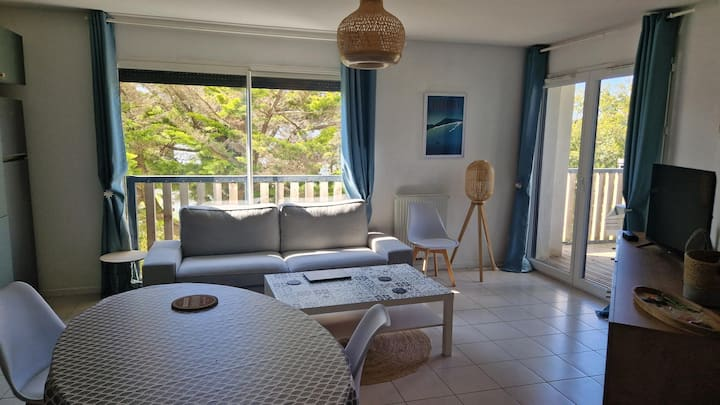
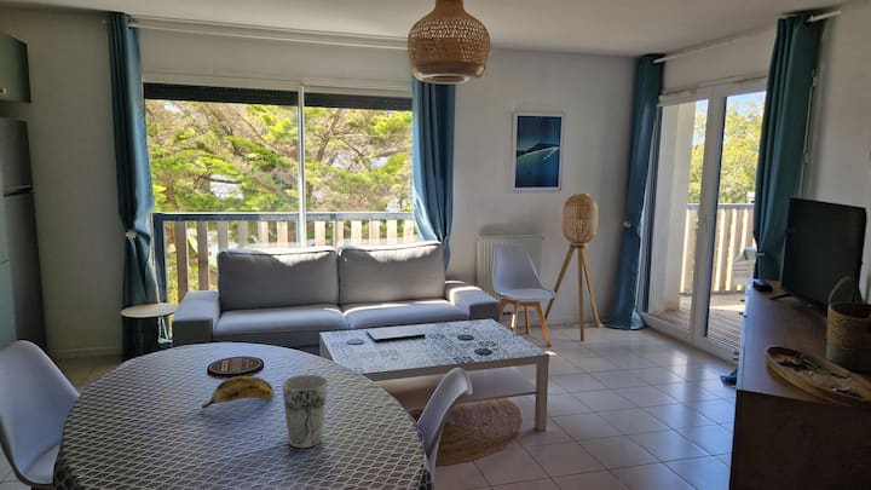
+ banana (240, 391)
+ cup (305, 411)
